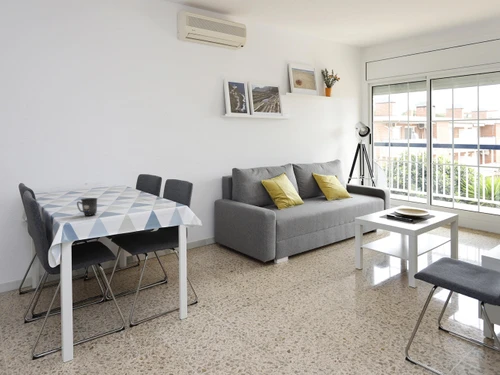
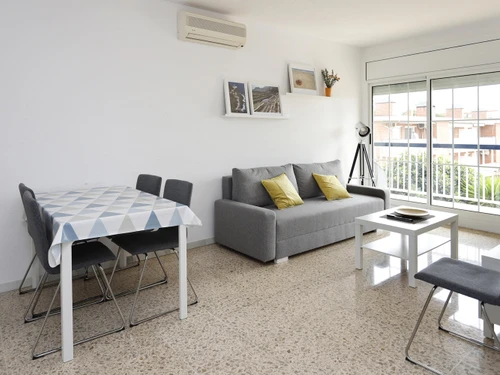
- mug (87, 206)
